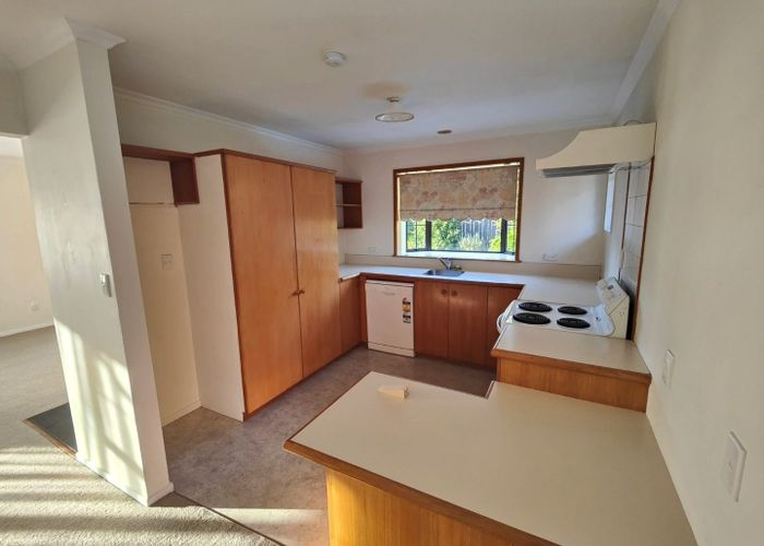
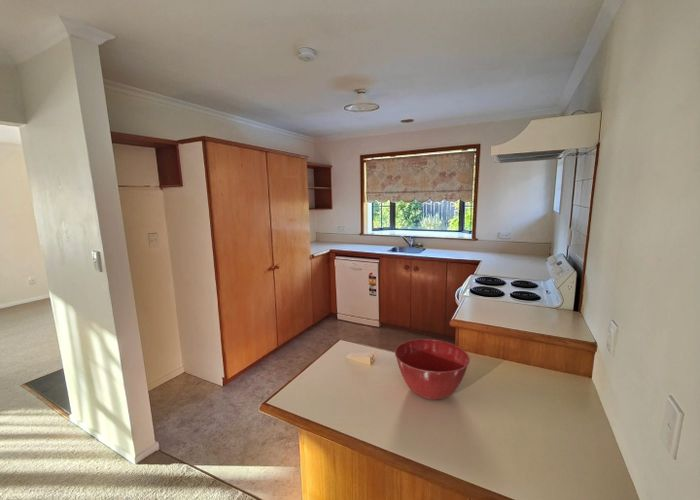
+ mixing bowl (430, 371)
